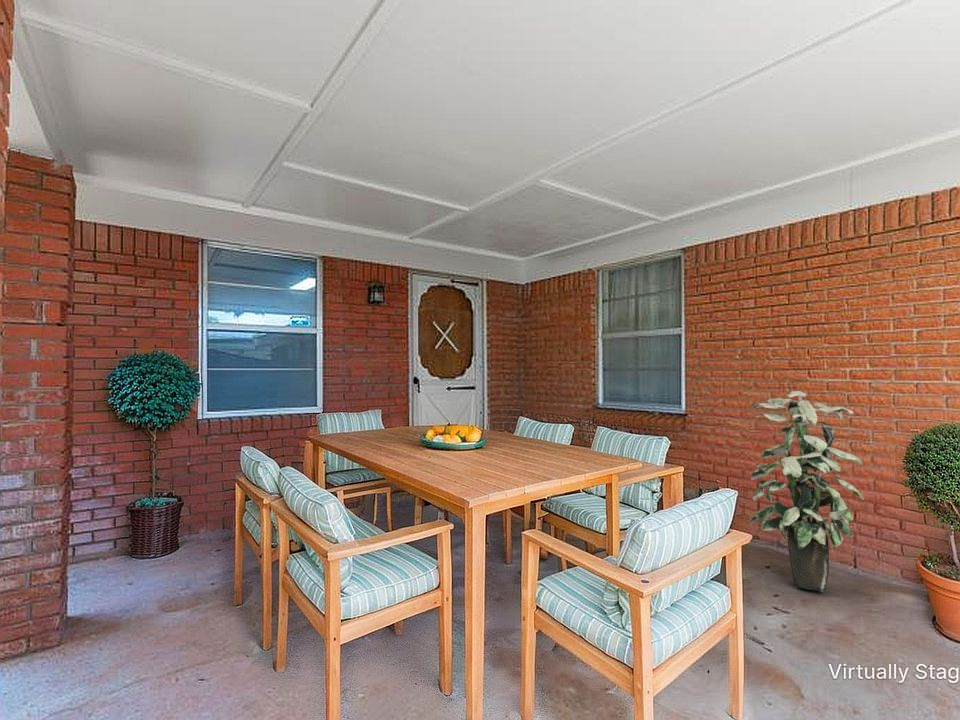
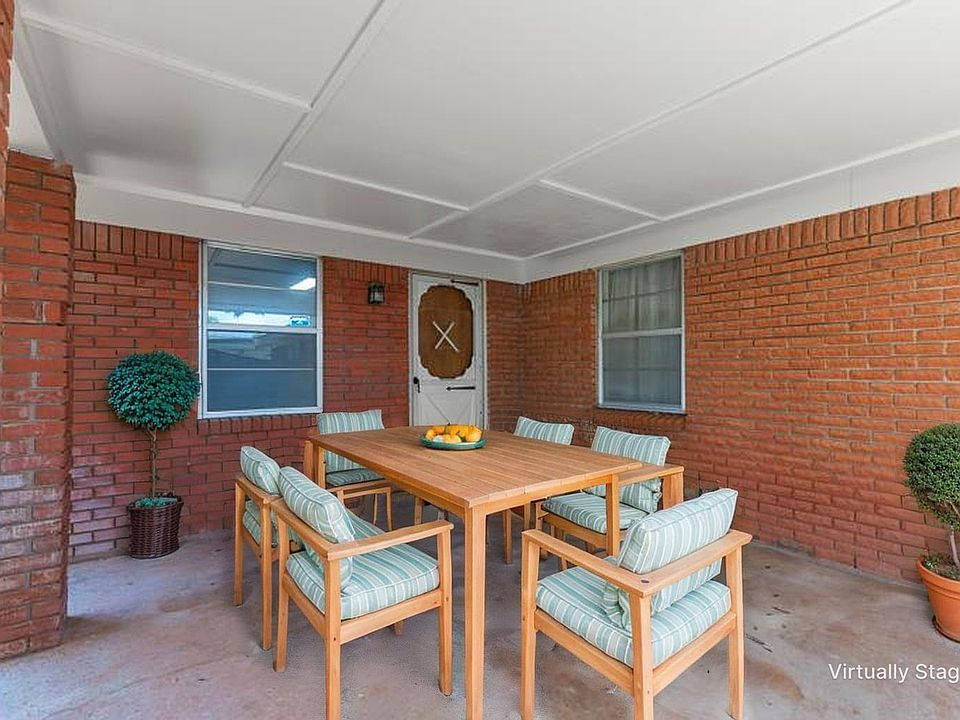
- indoor plant (800, 486)
